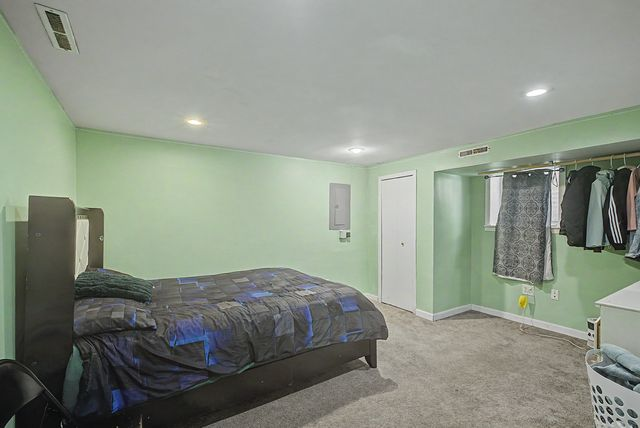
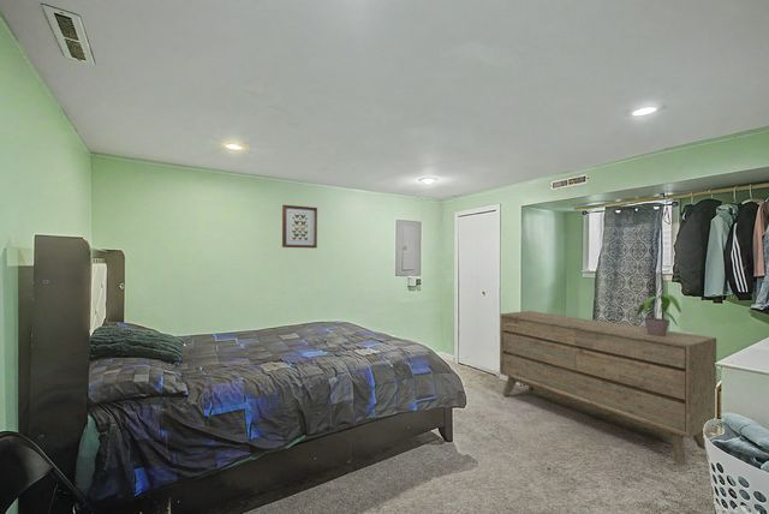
+ dresser (589, 370)
+ wall art (299, 227)
+ potted plant (654, 313)
